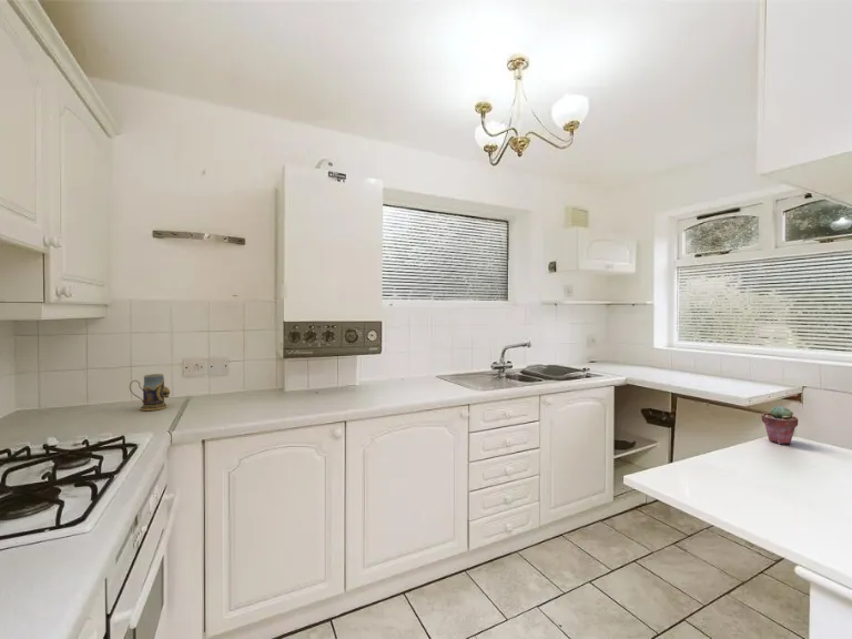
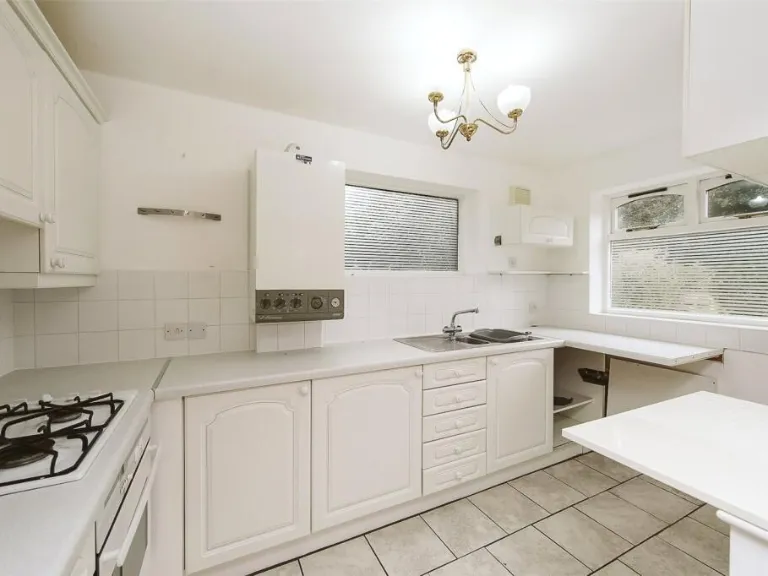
- mug (150, 392)
- potted succulent (779, 423)
